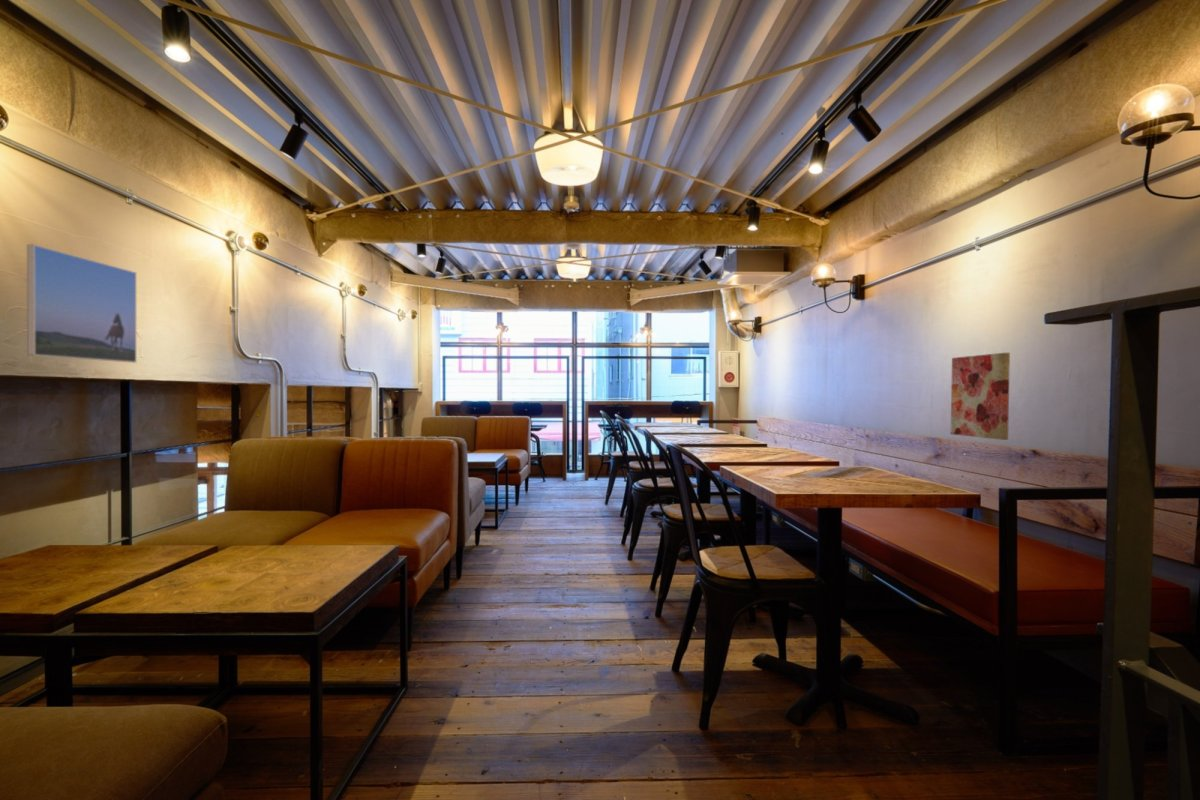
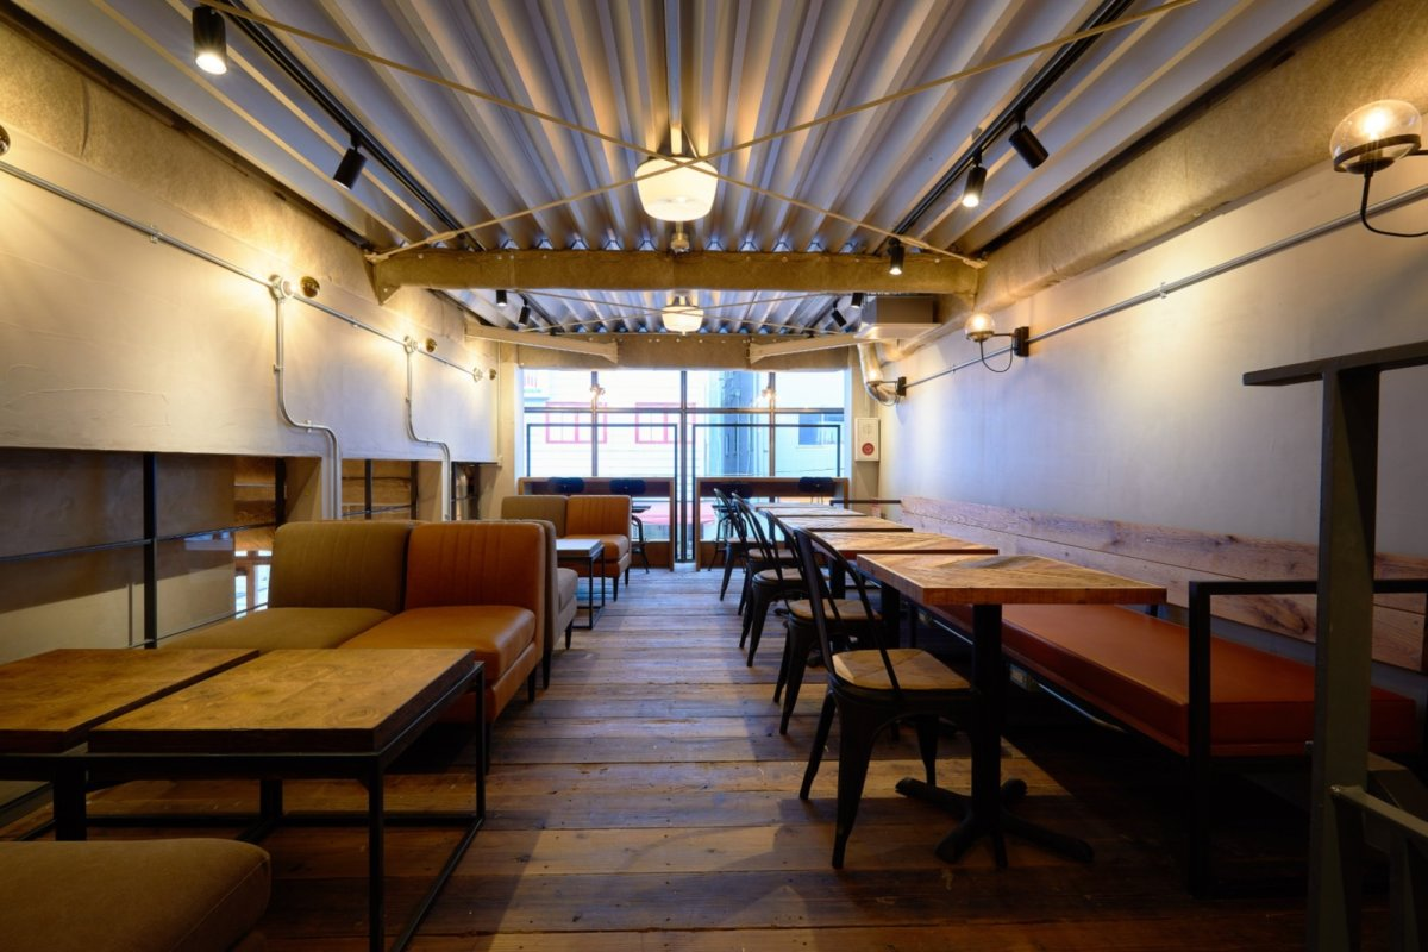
- wall art (978, 396)
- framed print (87, 309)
